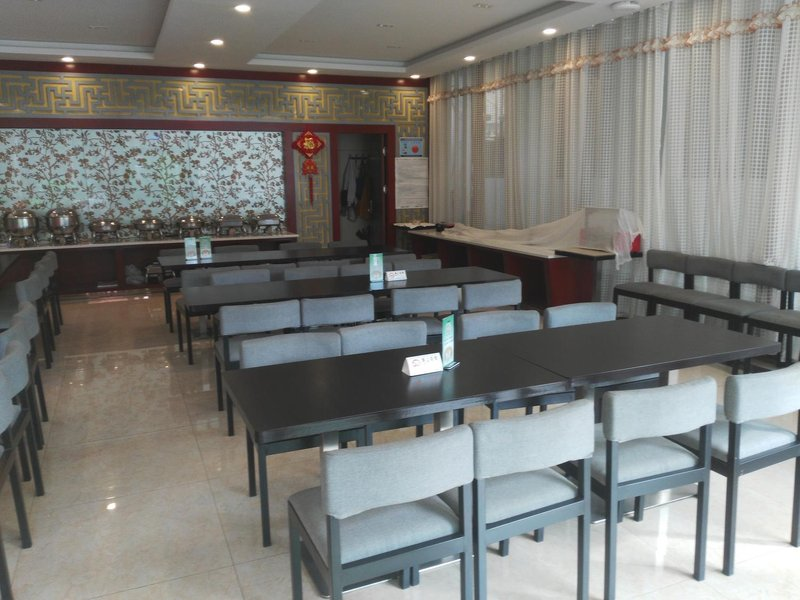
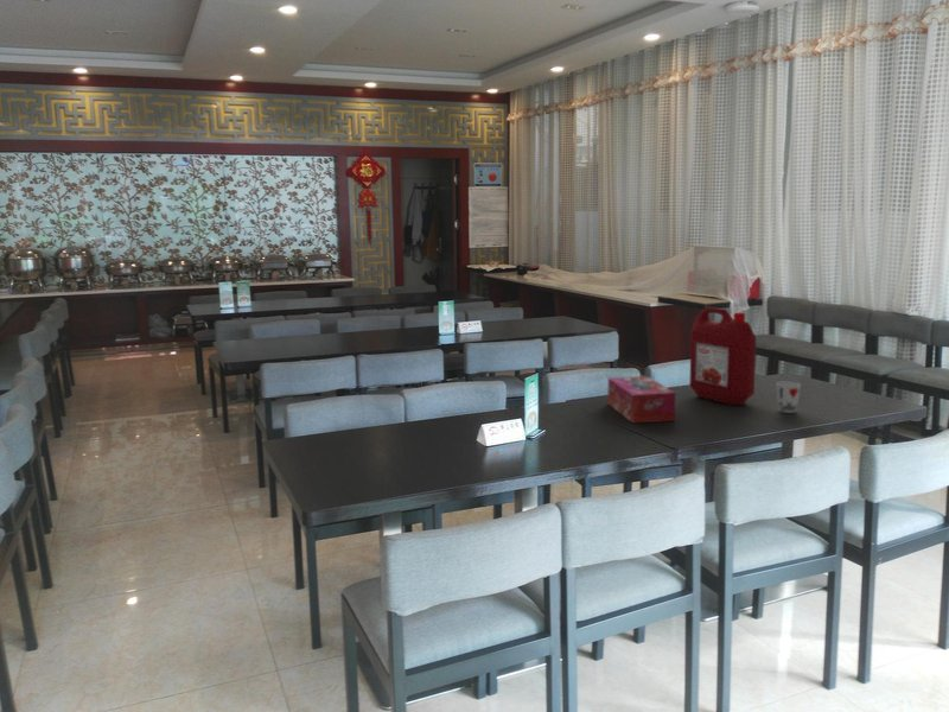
+ ketchup jug (721, 354)
+ tissue box (639, 398)
+ cup (788, 398)
